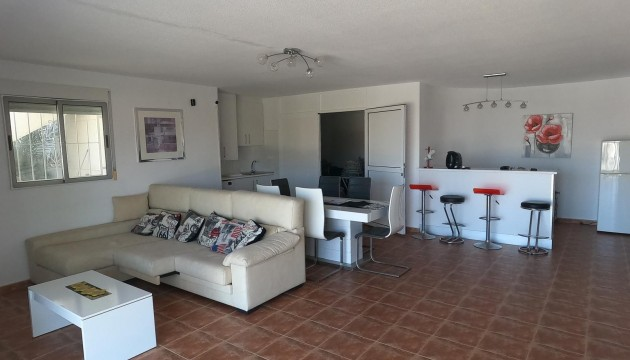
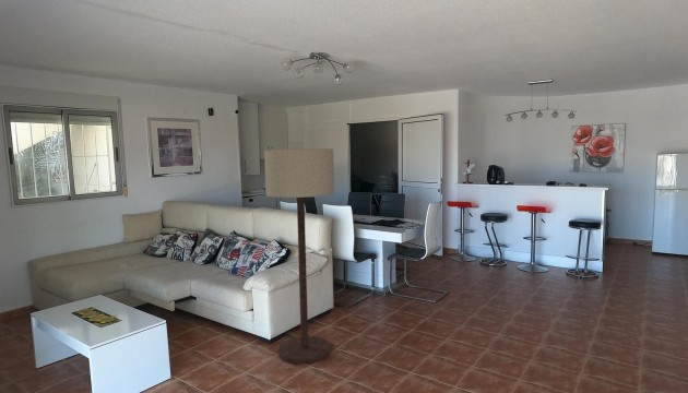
+ floor lamp (301, 252)
